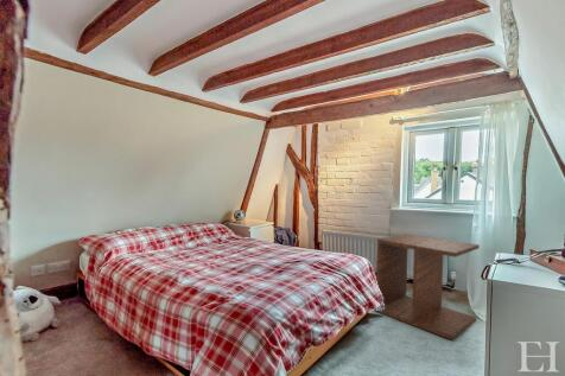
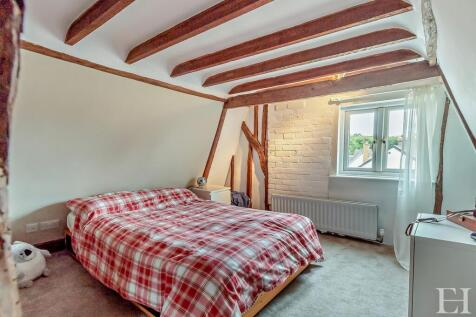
- side table (425, 279)
